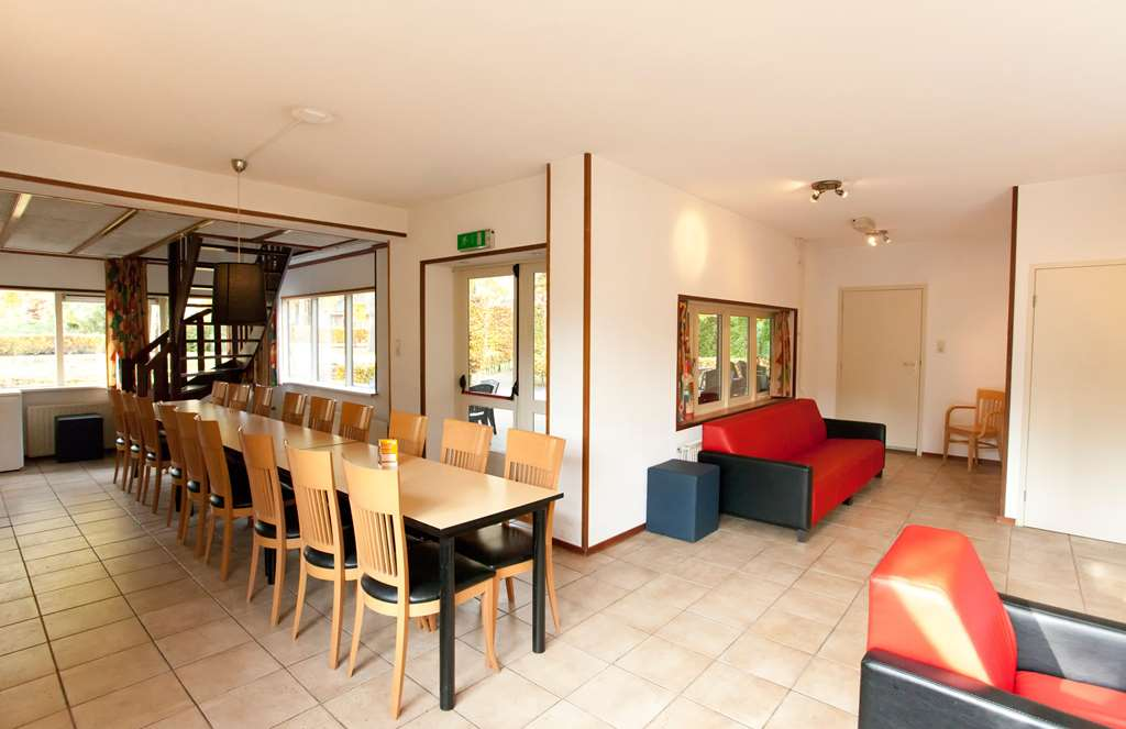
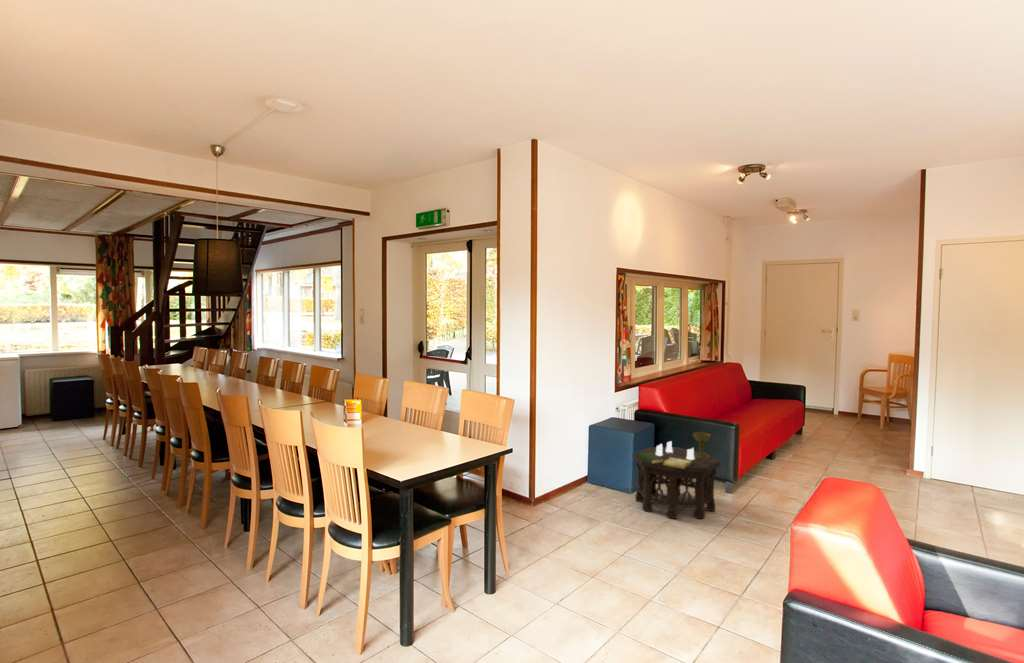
+ side table (674, 469)
